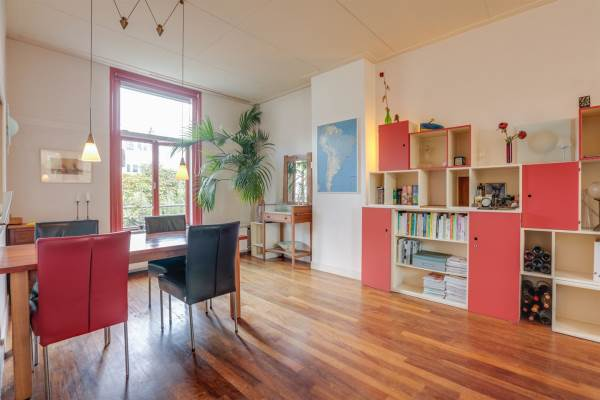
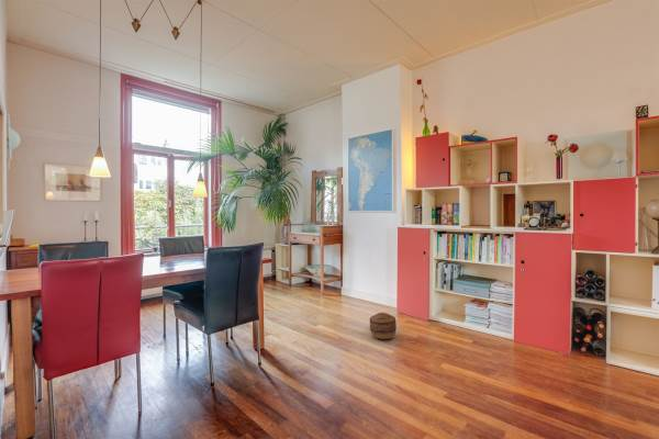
+ basket (382, 325)
